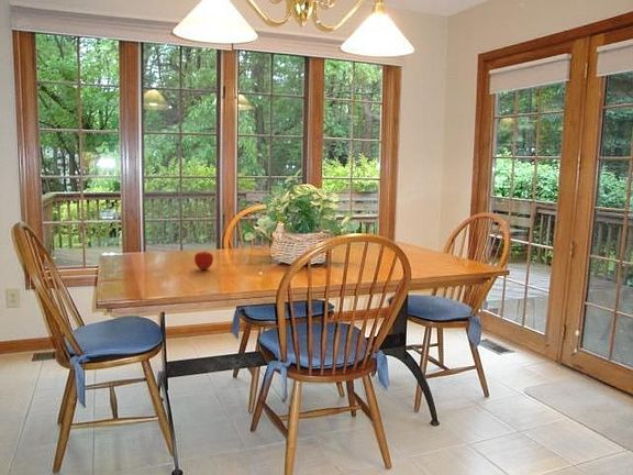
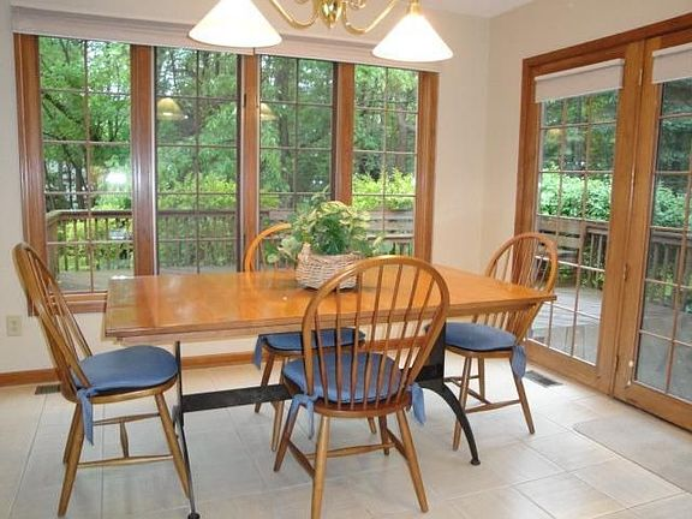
- fruit (203, 259)
